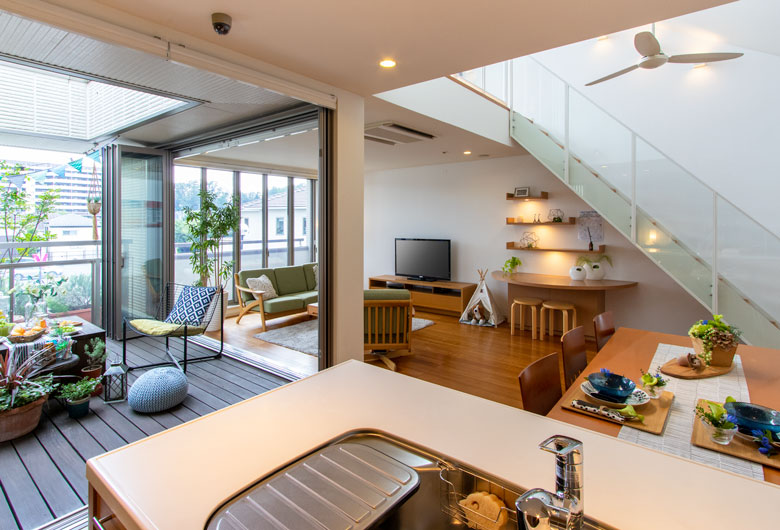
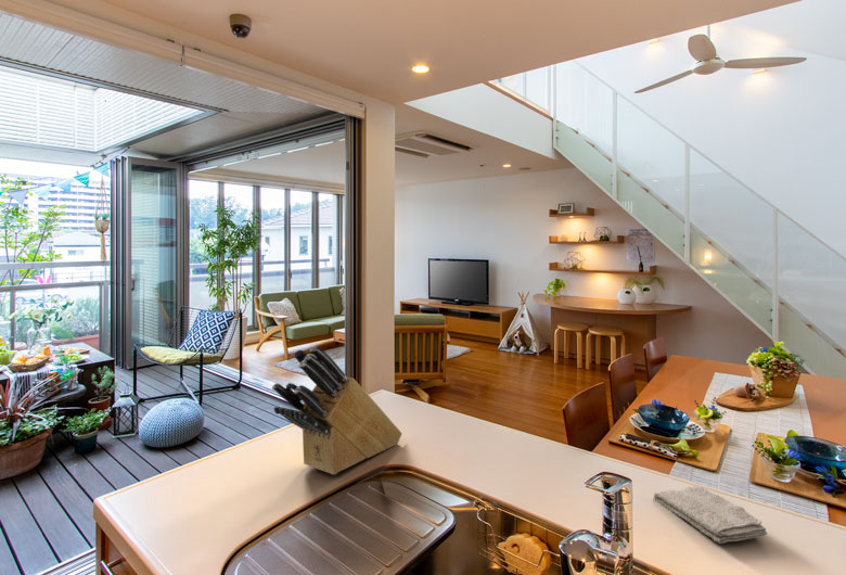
+ knife block (342, 399)
+ washcloth (706, 510)
